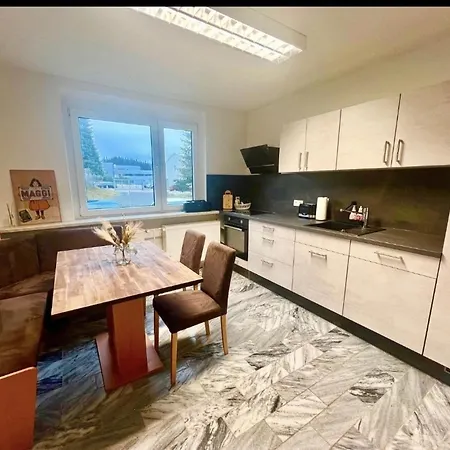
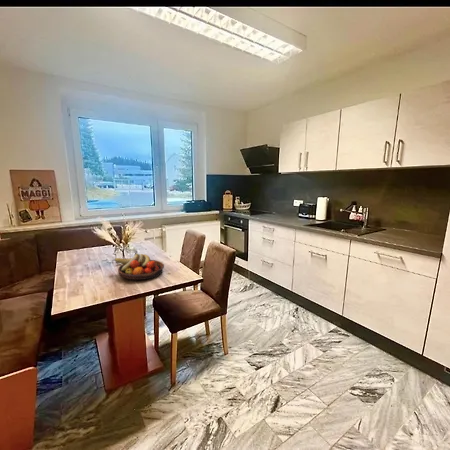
+ fruit bowl (141, 265)
